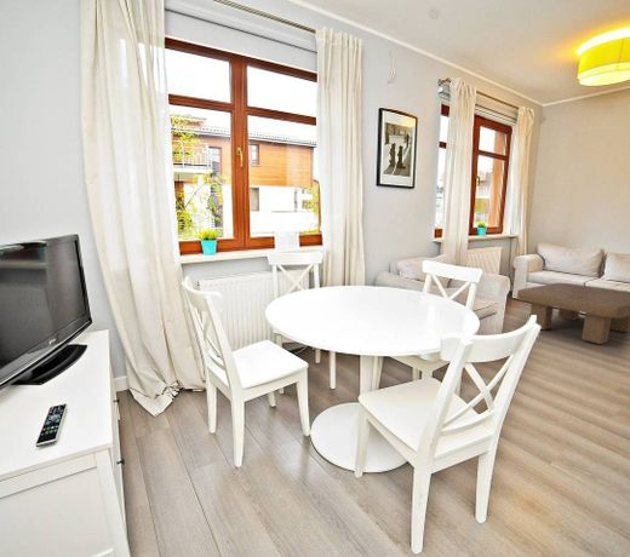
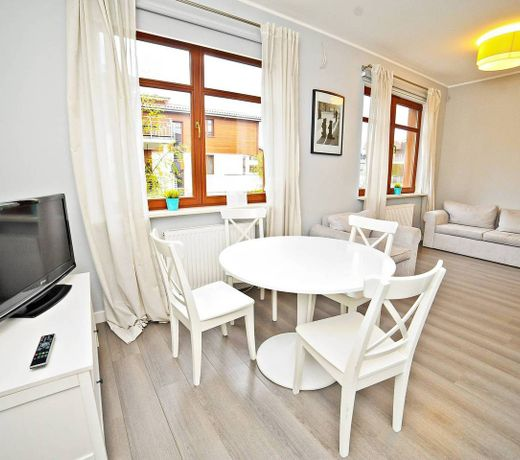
- coffee table (582, 310)
